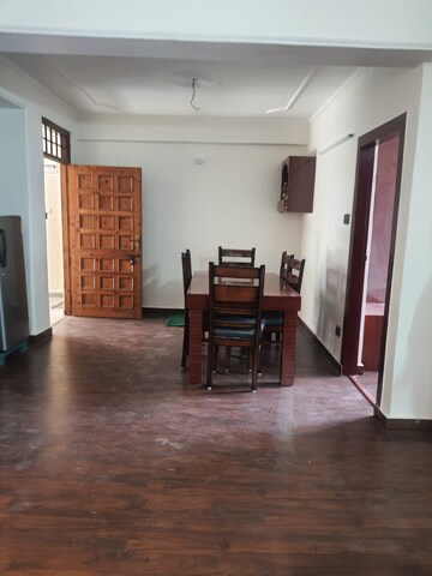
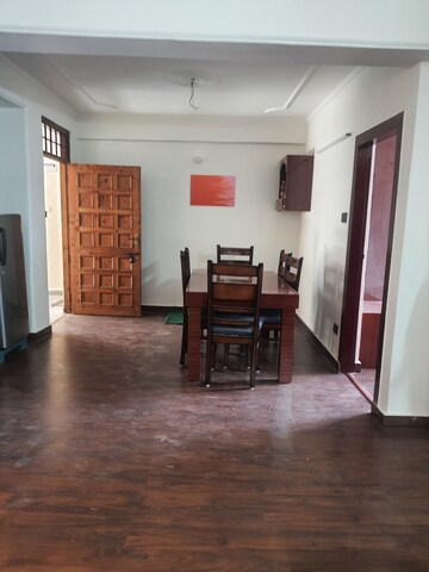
+ wall art (212, 191)
